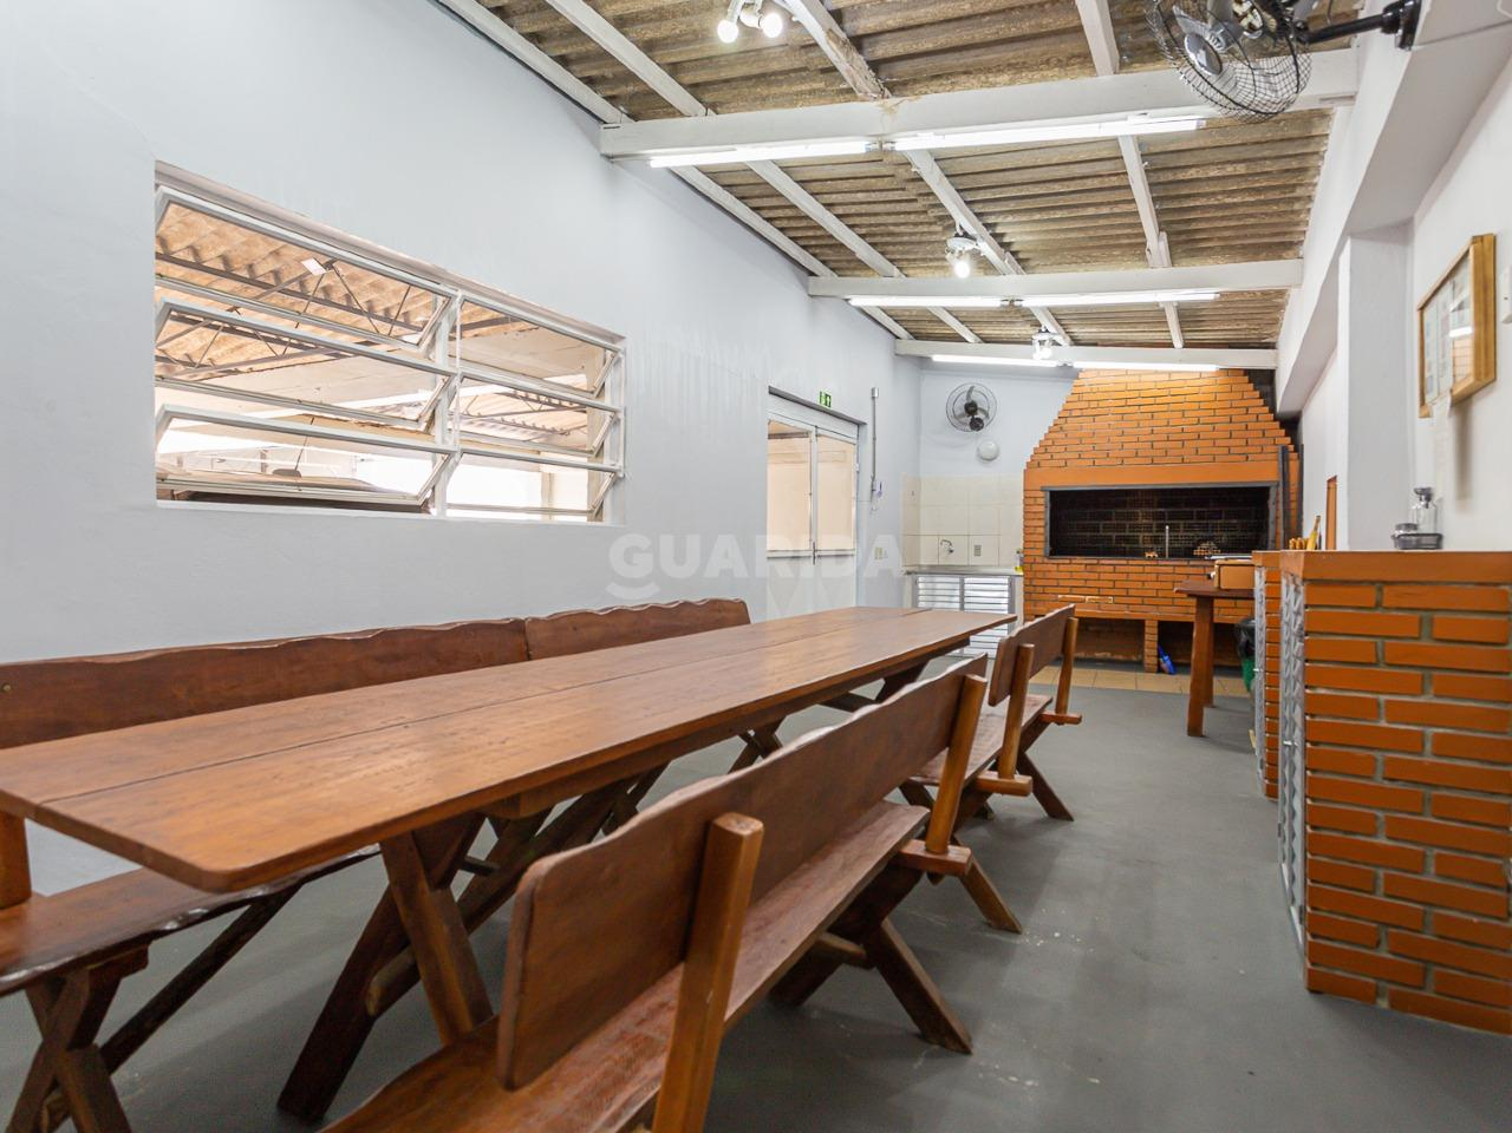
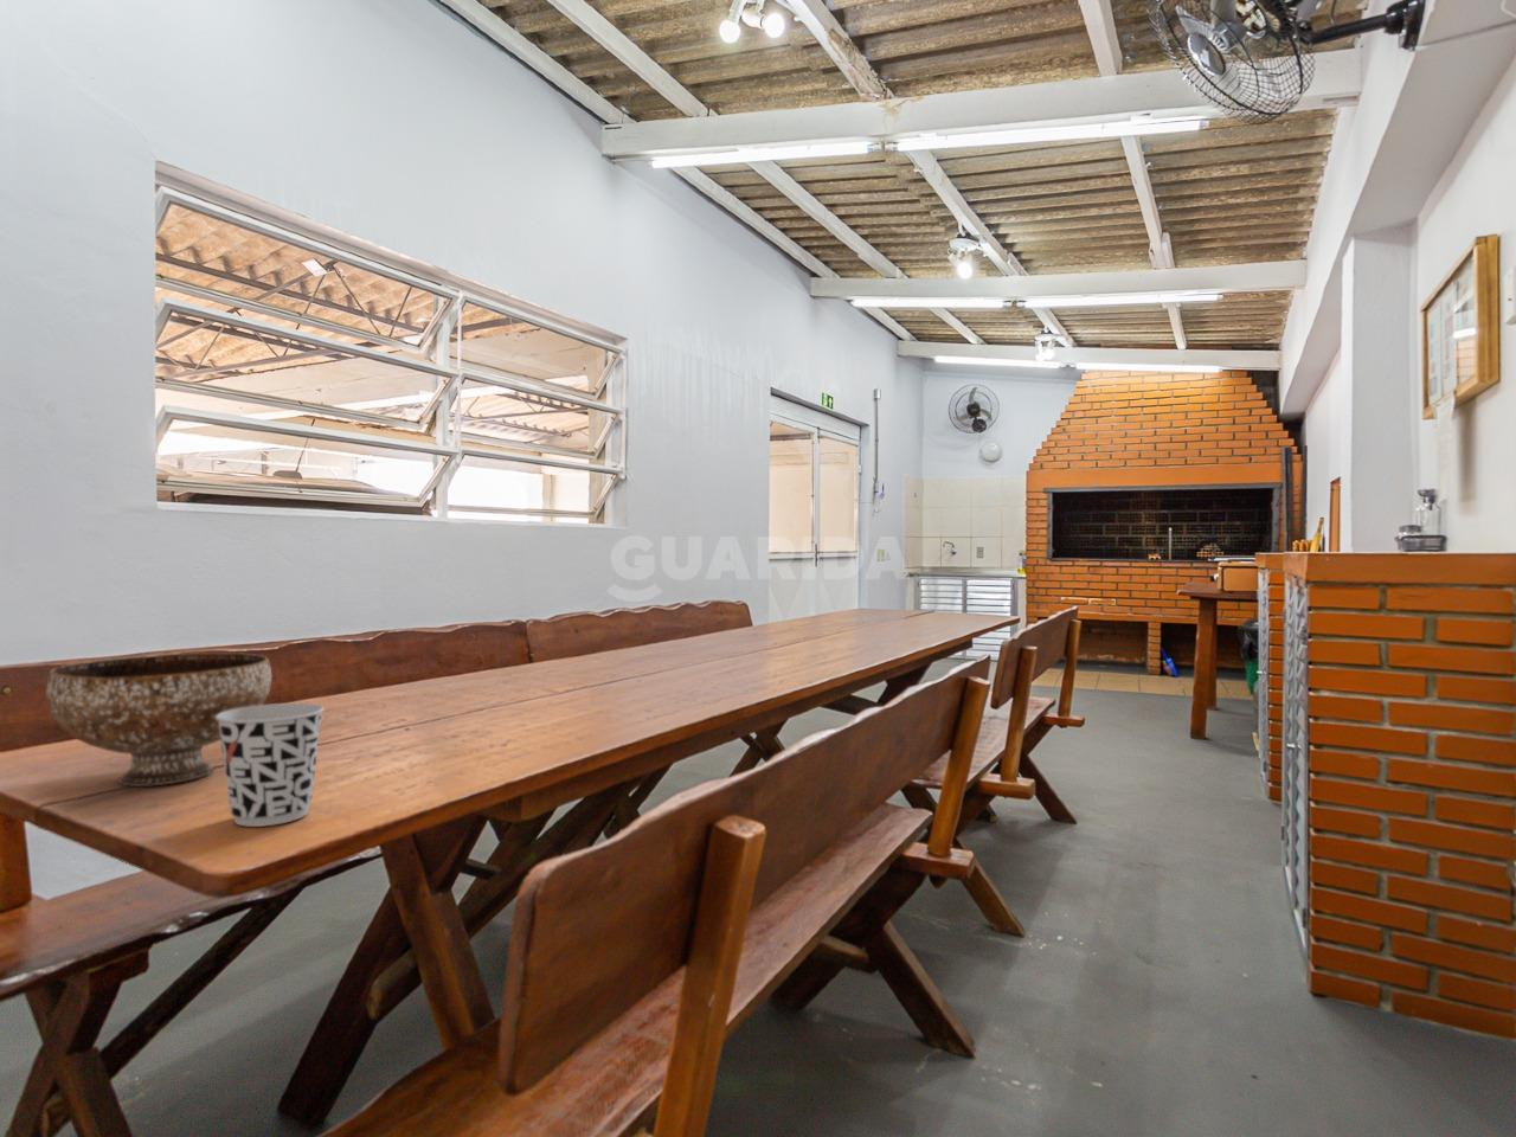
+ cup (271, 763)
+ bowl (166, 719)
